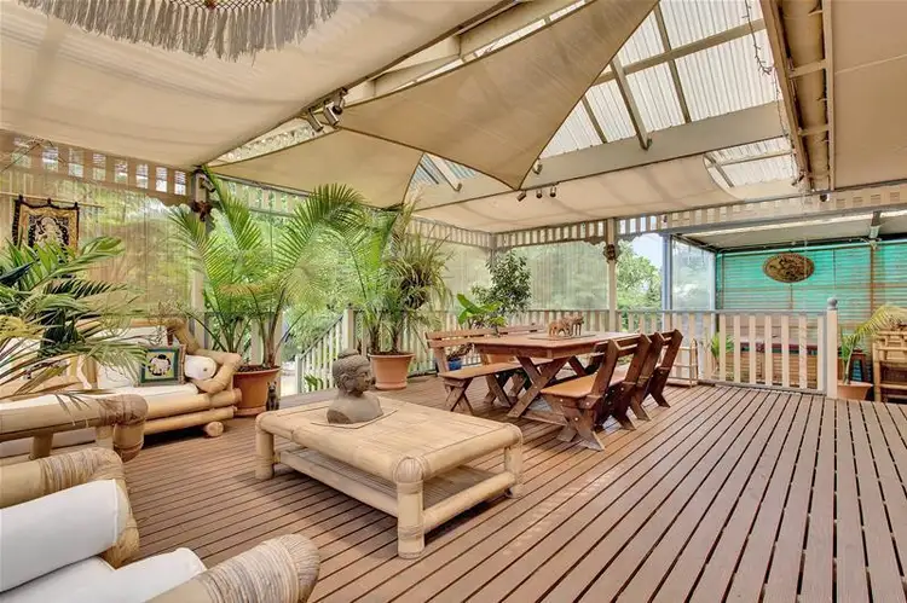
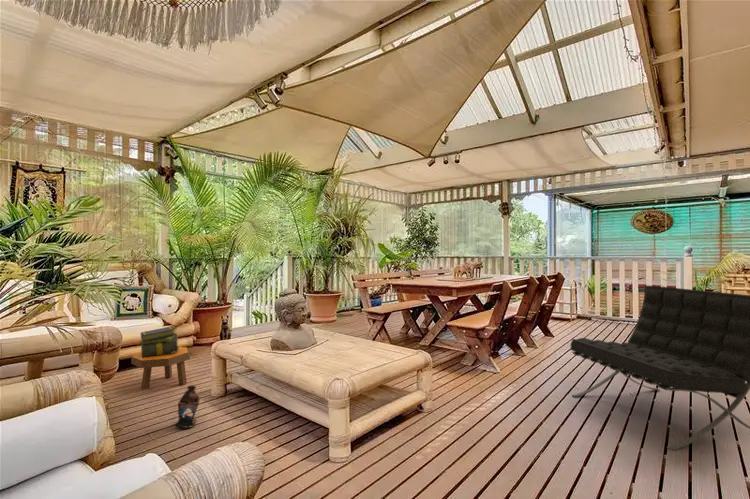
+ lounge chair (661, 352)
+ stack of books (159, 340)
+ footstool (161, 366)
+ lantern (188, 405)
